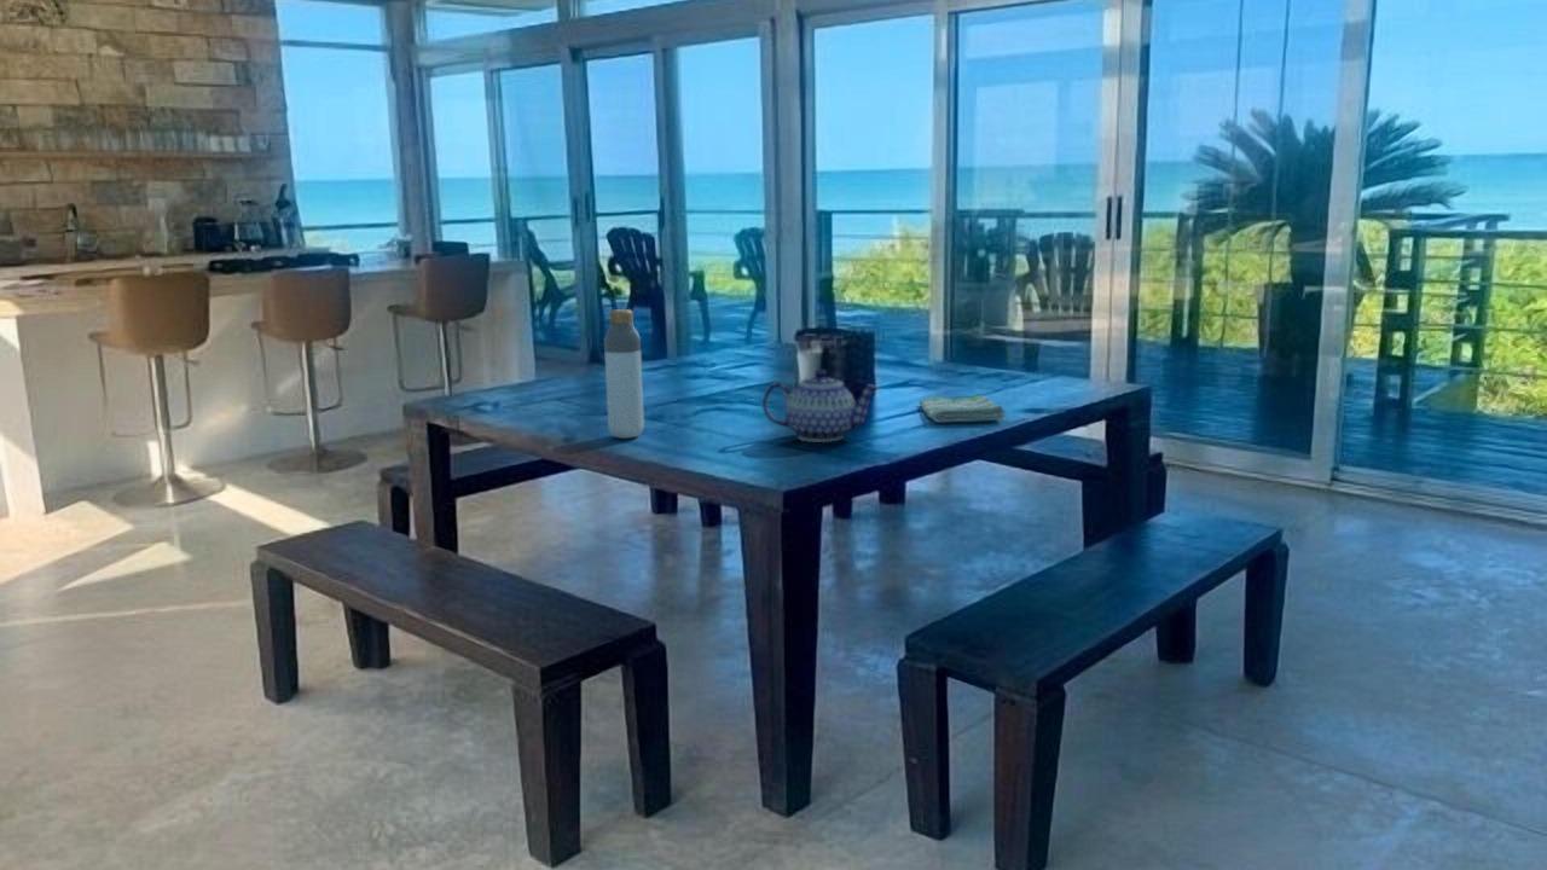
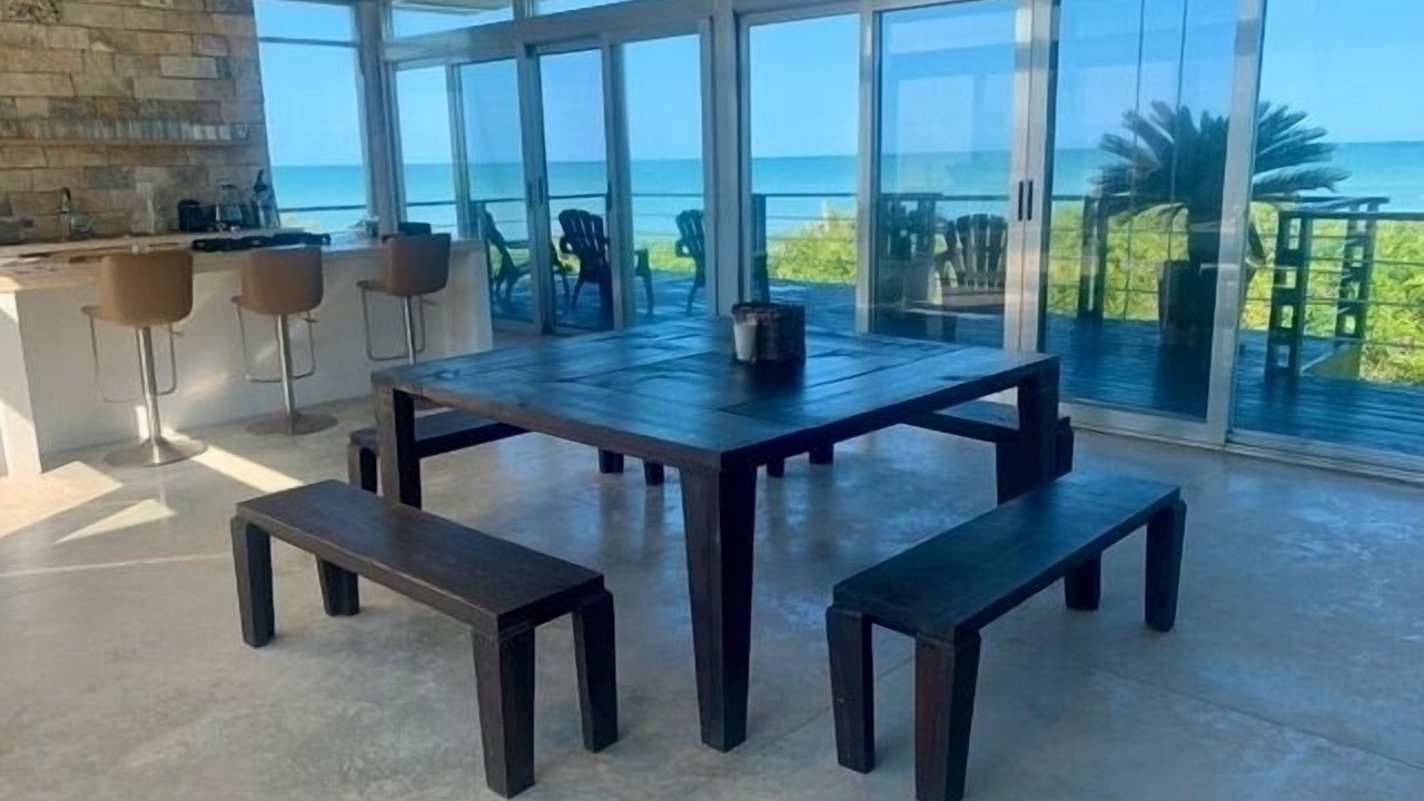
- bottle (624, 373)
- teapot (821, 402)
- dish towel (960, 406)
